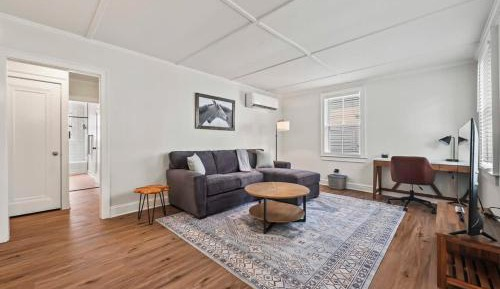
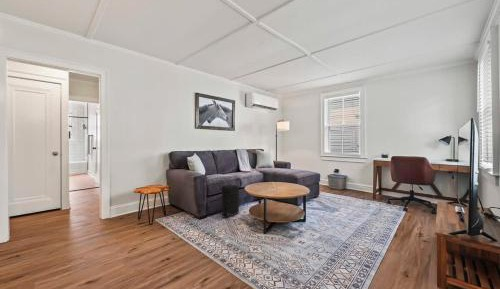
+ backpack (228, 198)
